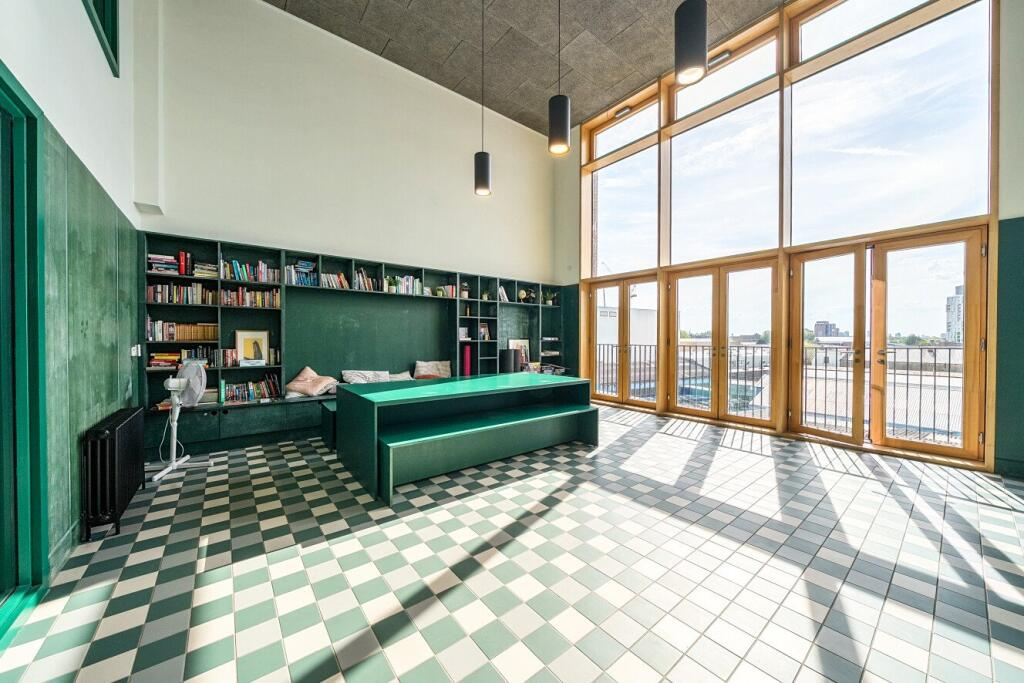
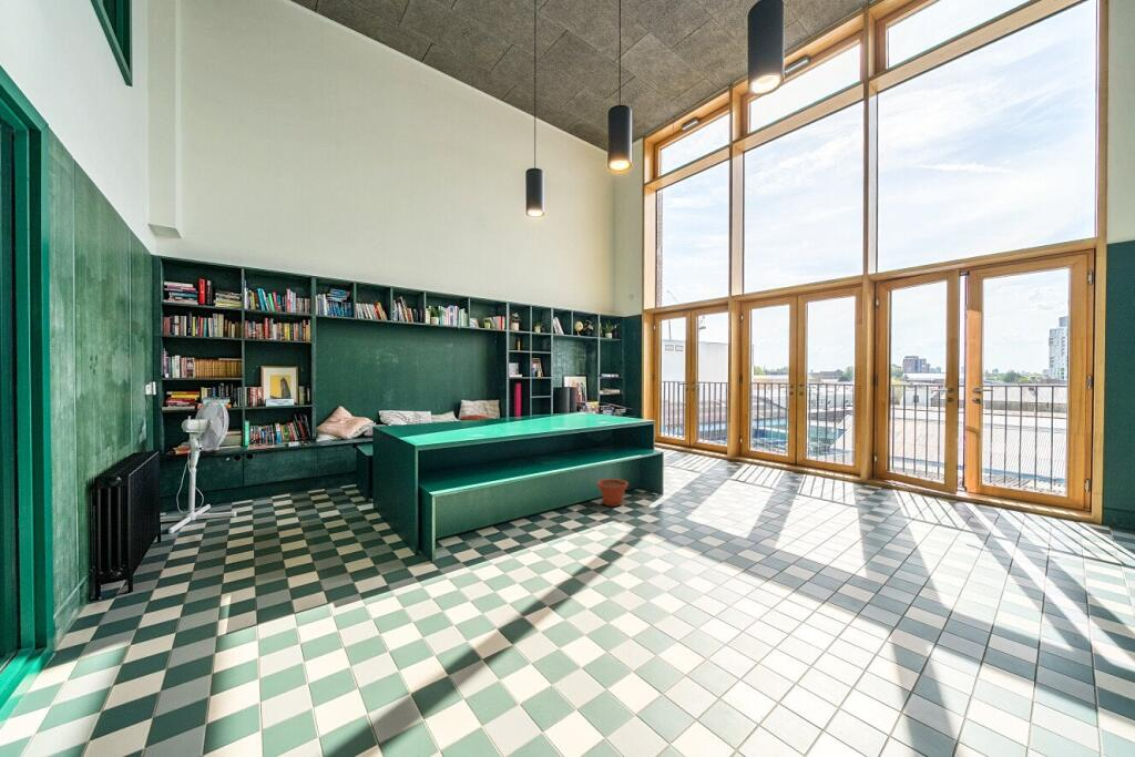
+ plant pot (612, 492)
